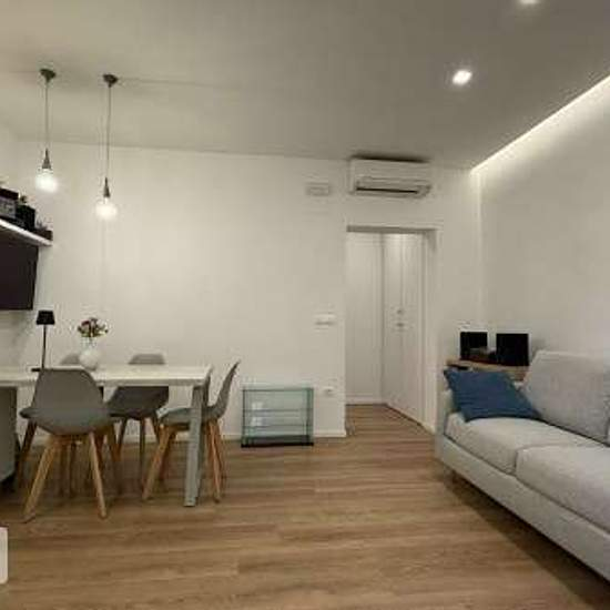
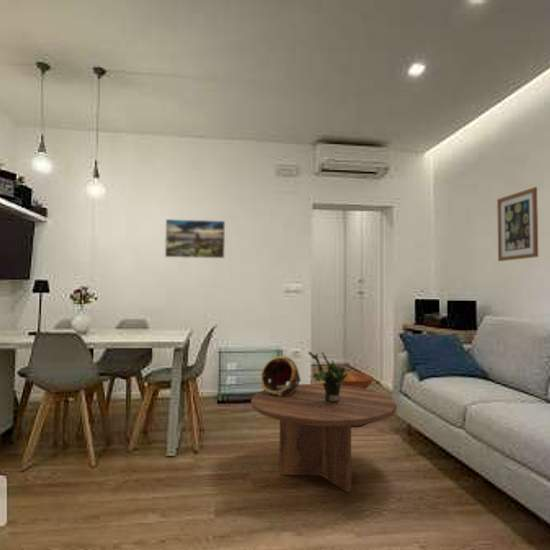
+ coffee table (322, 436)
+ potted plant (325, 377)
+ side table (352, 386)
+ wall art (516, 226)
+ decorative bowl (284, 372)
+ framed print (195, 238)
